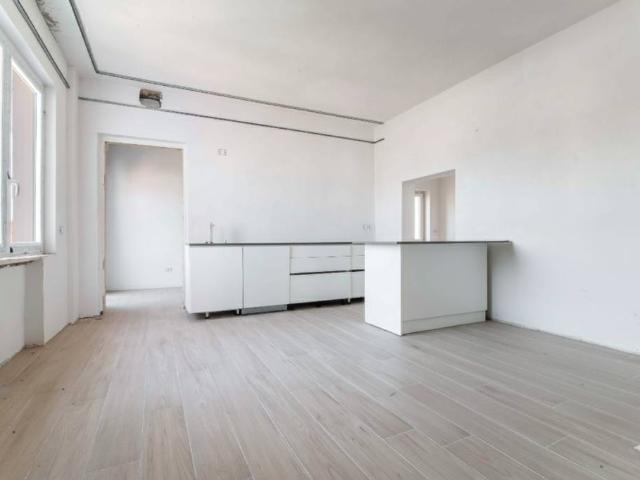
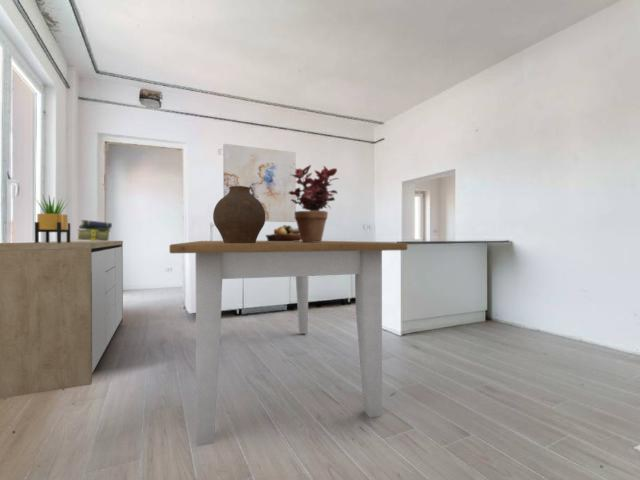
+ sideboard (77, 295)
+ fruit bowl (285, 233)
+ potted plant (312, 205)
+ vase (239, 214)
+ table (297, 304)
+ wall art (261, 184)
+ stack of books (95, 230)
+ potted plant (52, 218)
